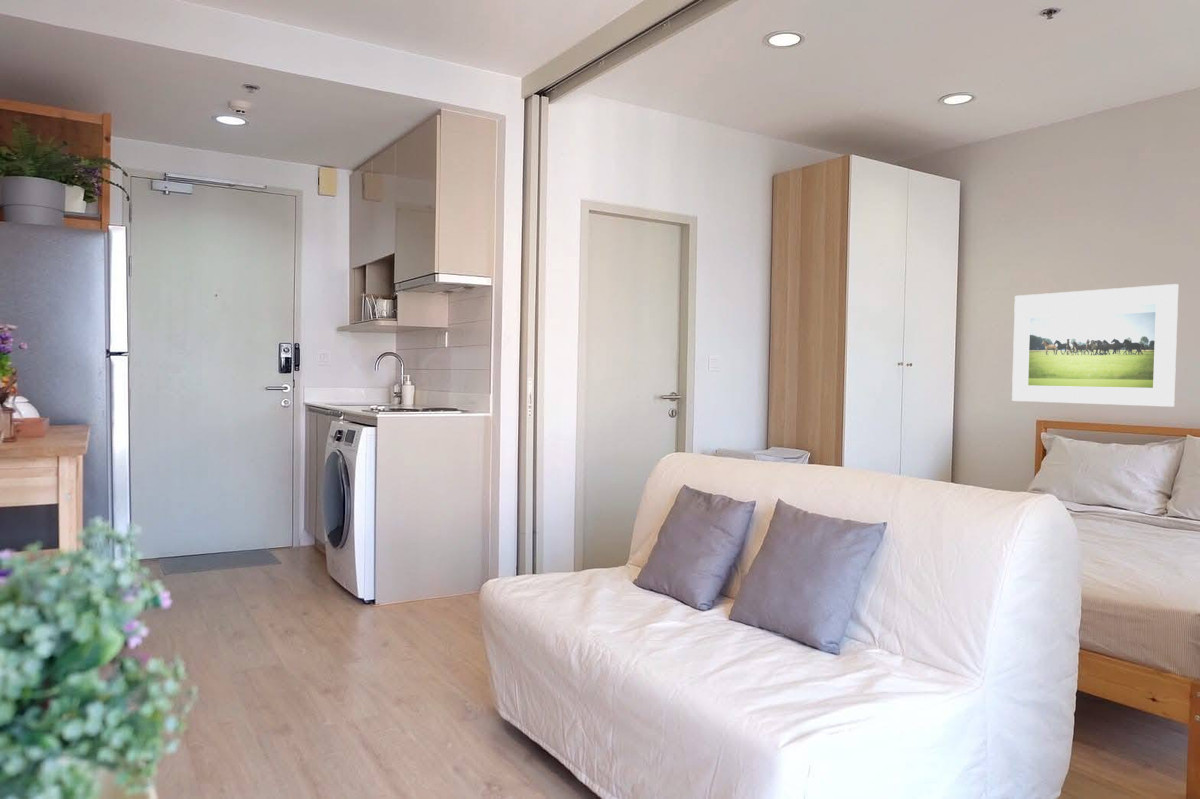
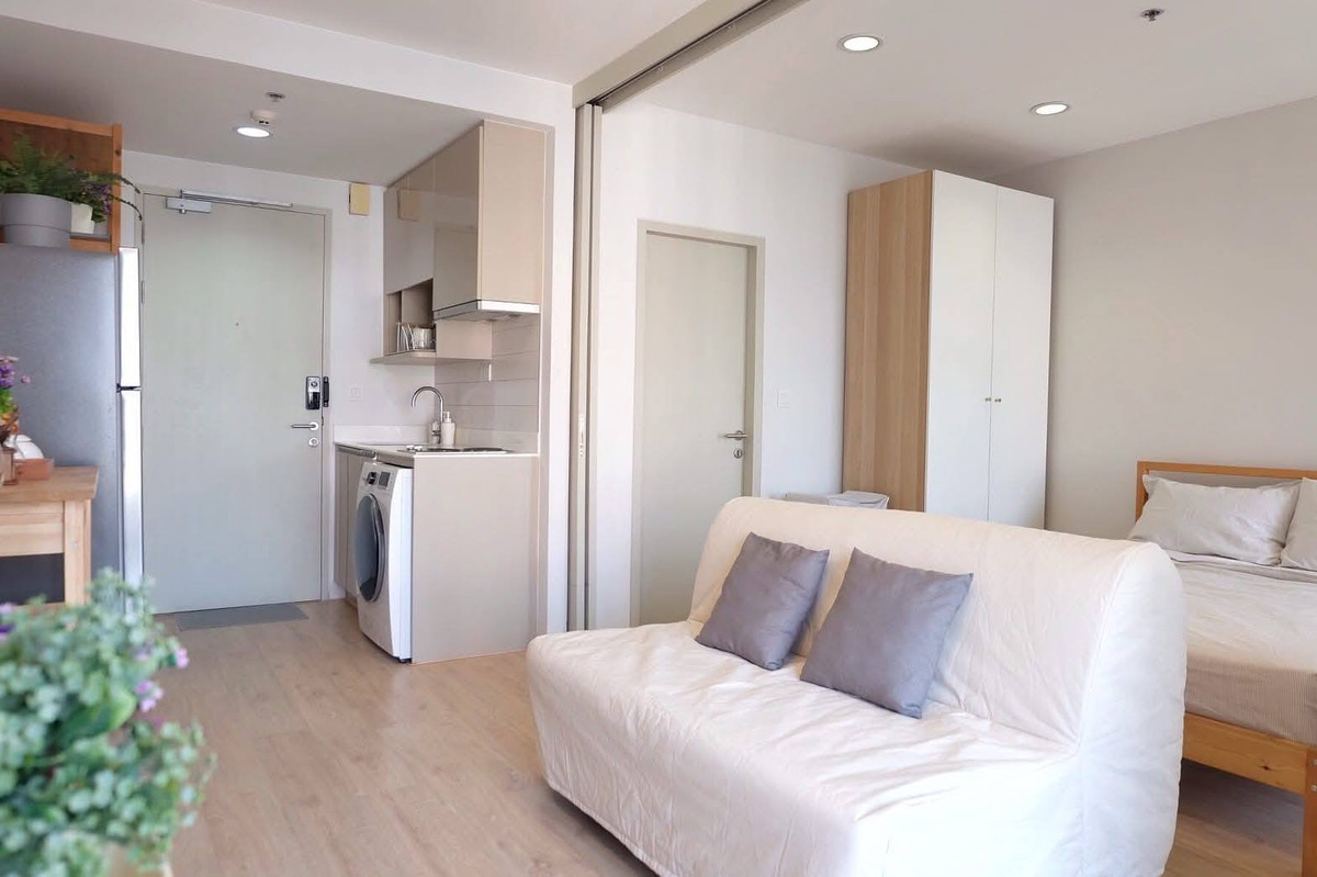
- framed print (1088, 347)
